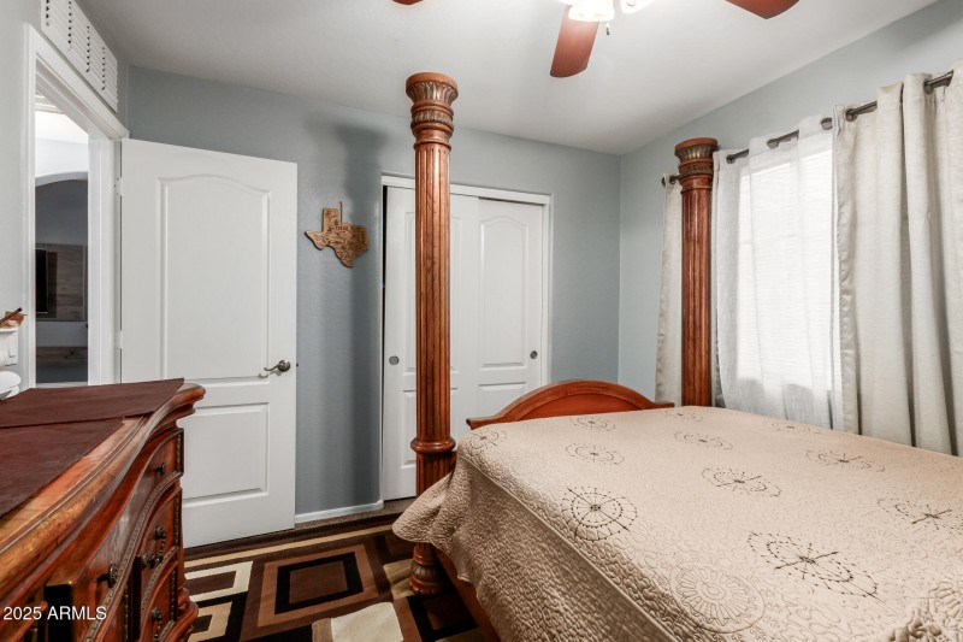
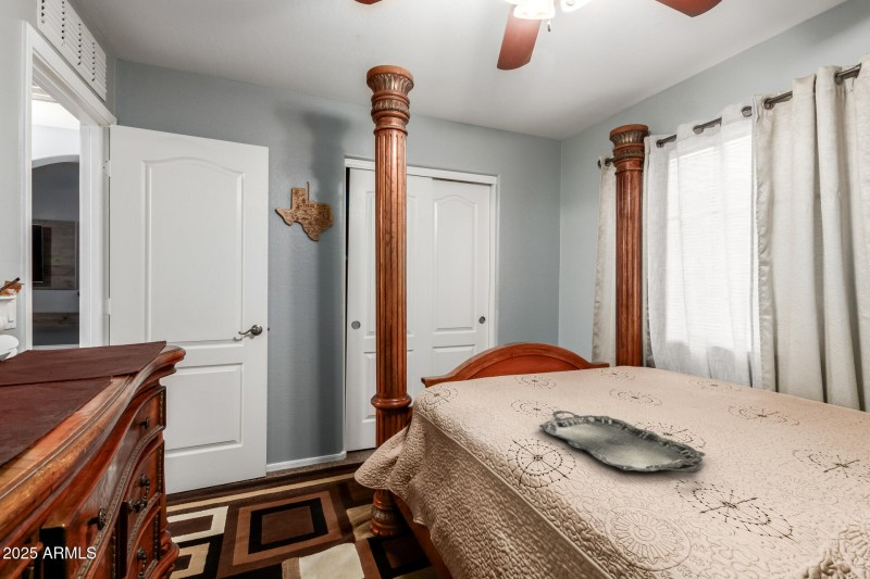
+ serving tray (613, 438)
